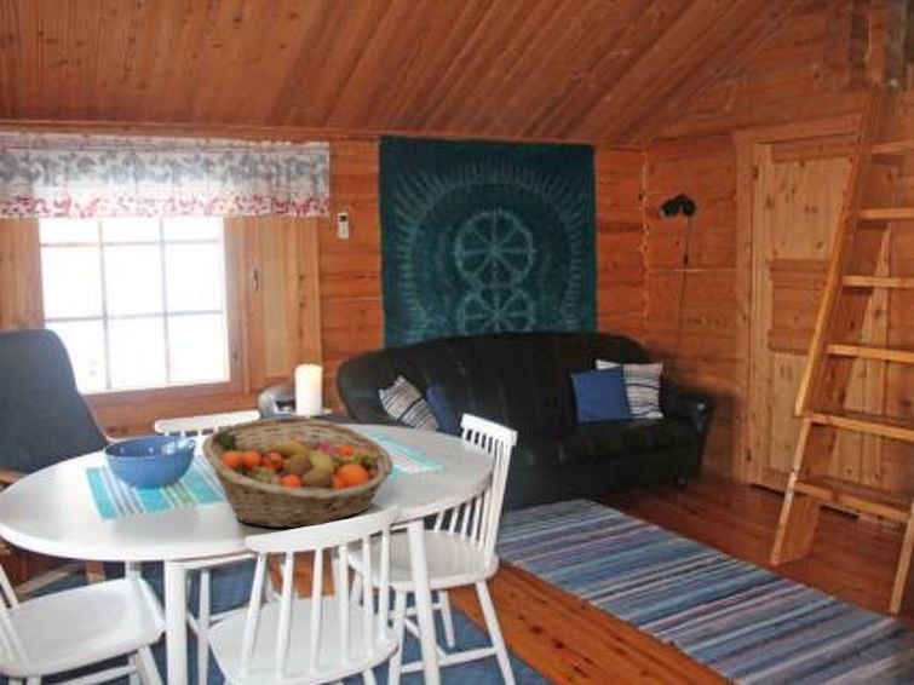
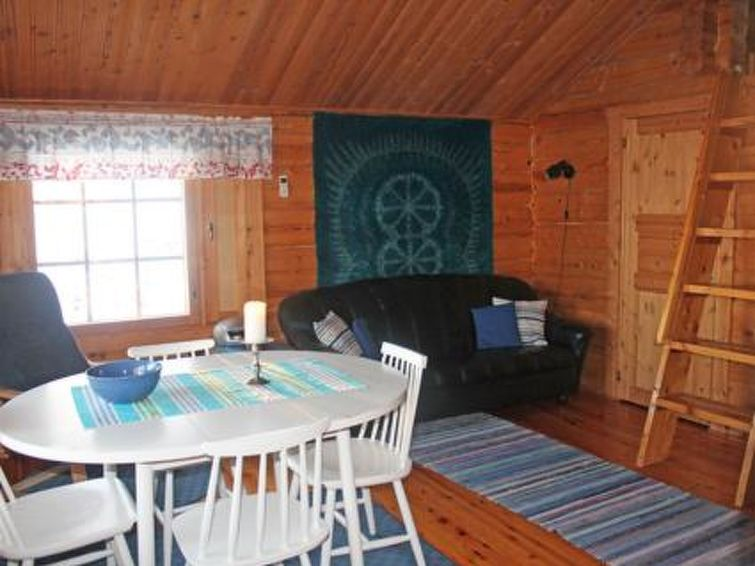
- fruit basket (299, 468)
